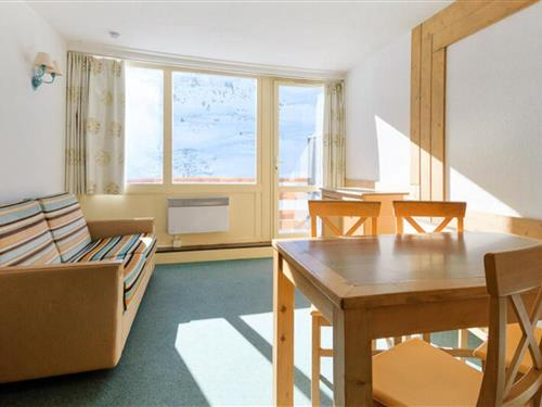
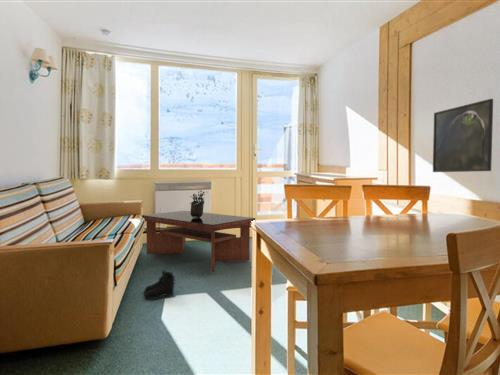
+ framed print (459, 139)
+ coffee table (196, 236)
+ potted plant (198, 201)
+ boots (159, 283)
